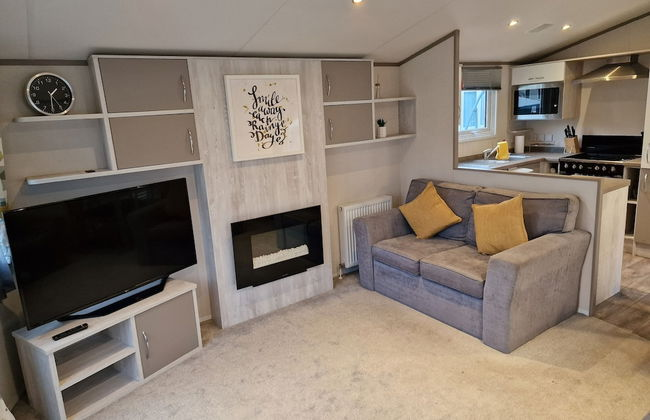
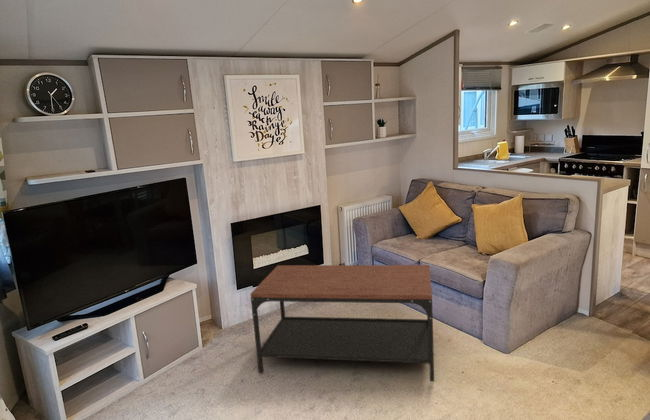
+ coffee table (347, 318)
